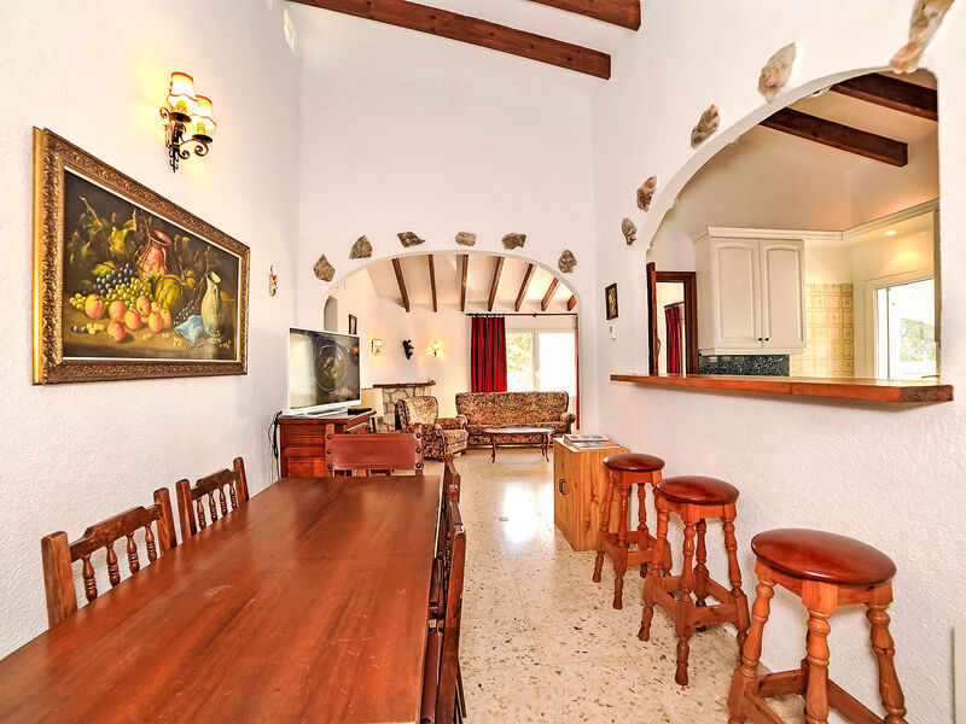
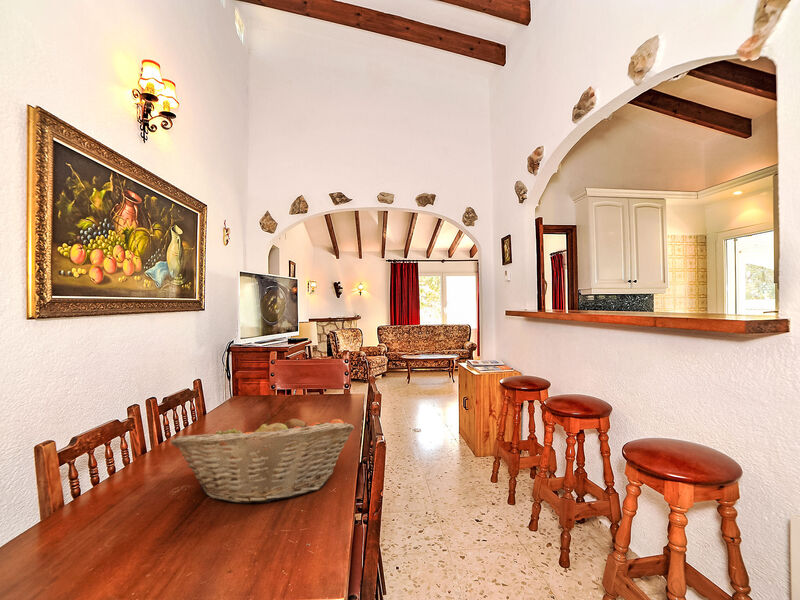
+ fruit basket (268, 447)
